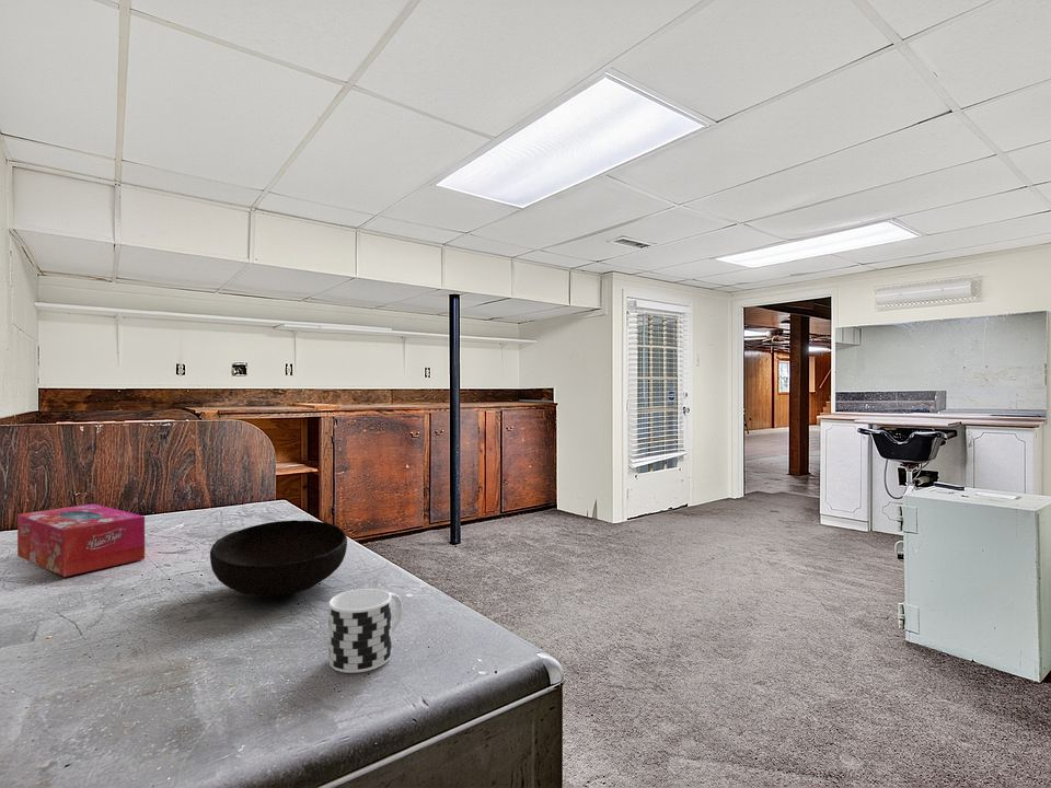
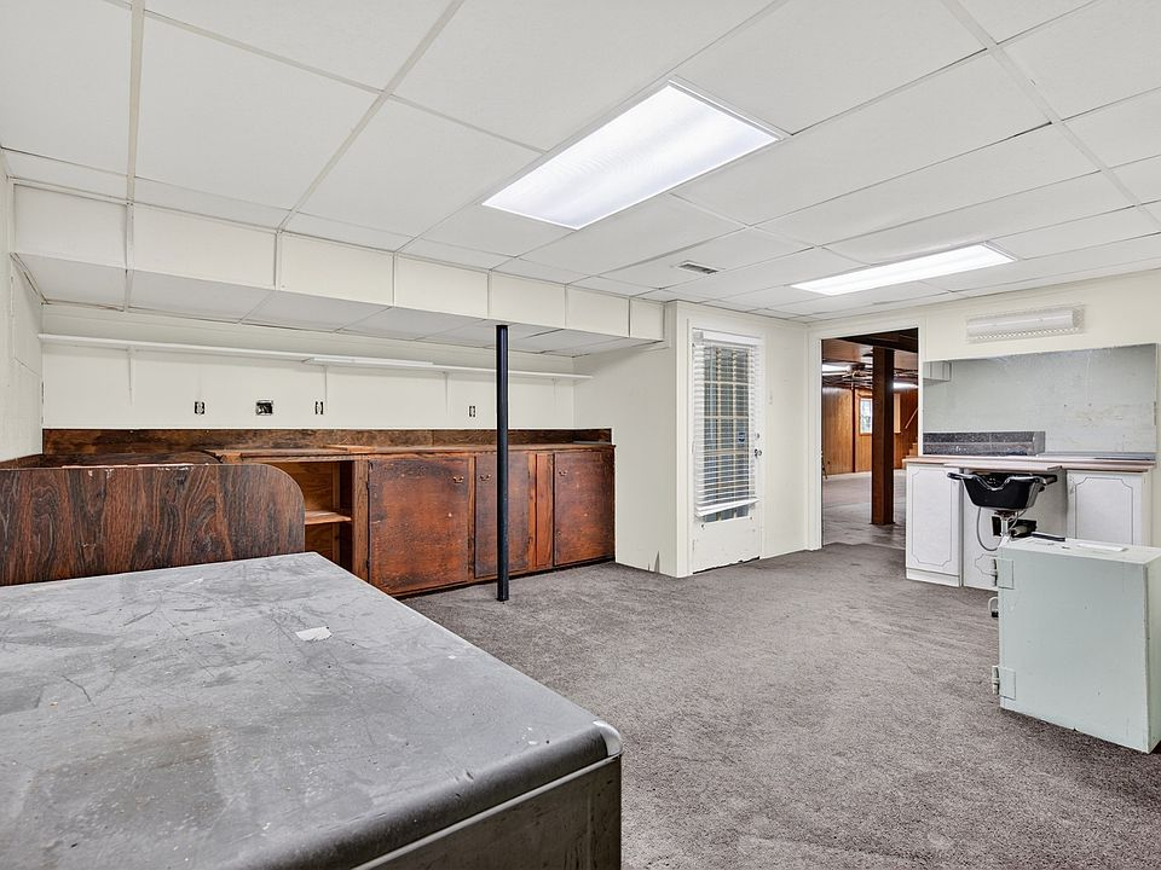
- cup (369, 625)
- tissue box (80, 536)
- bowl (281, 561)
